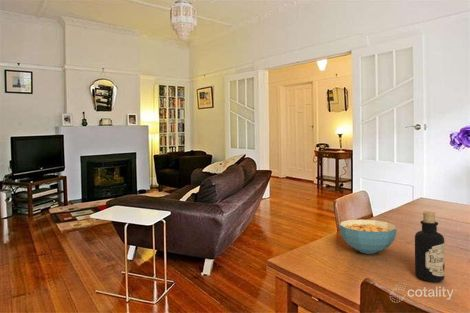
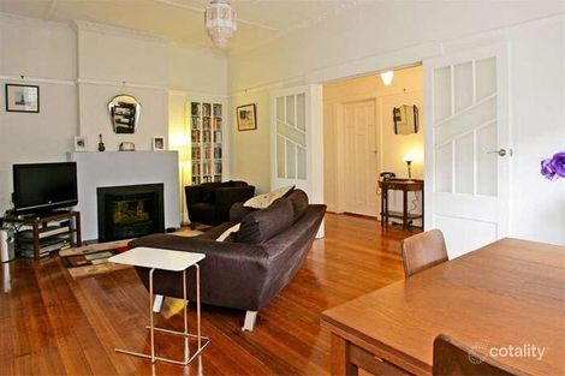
- bottle (429, 245)
- cereal bowl (367, 238)
